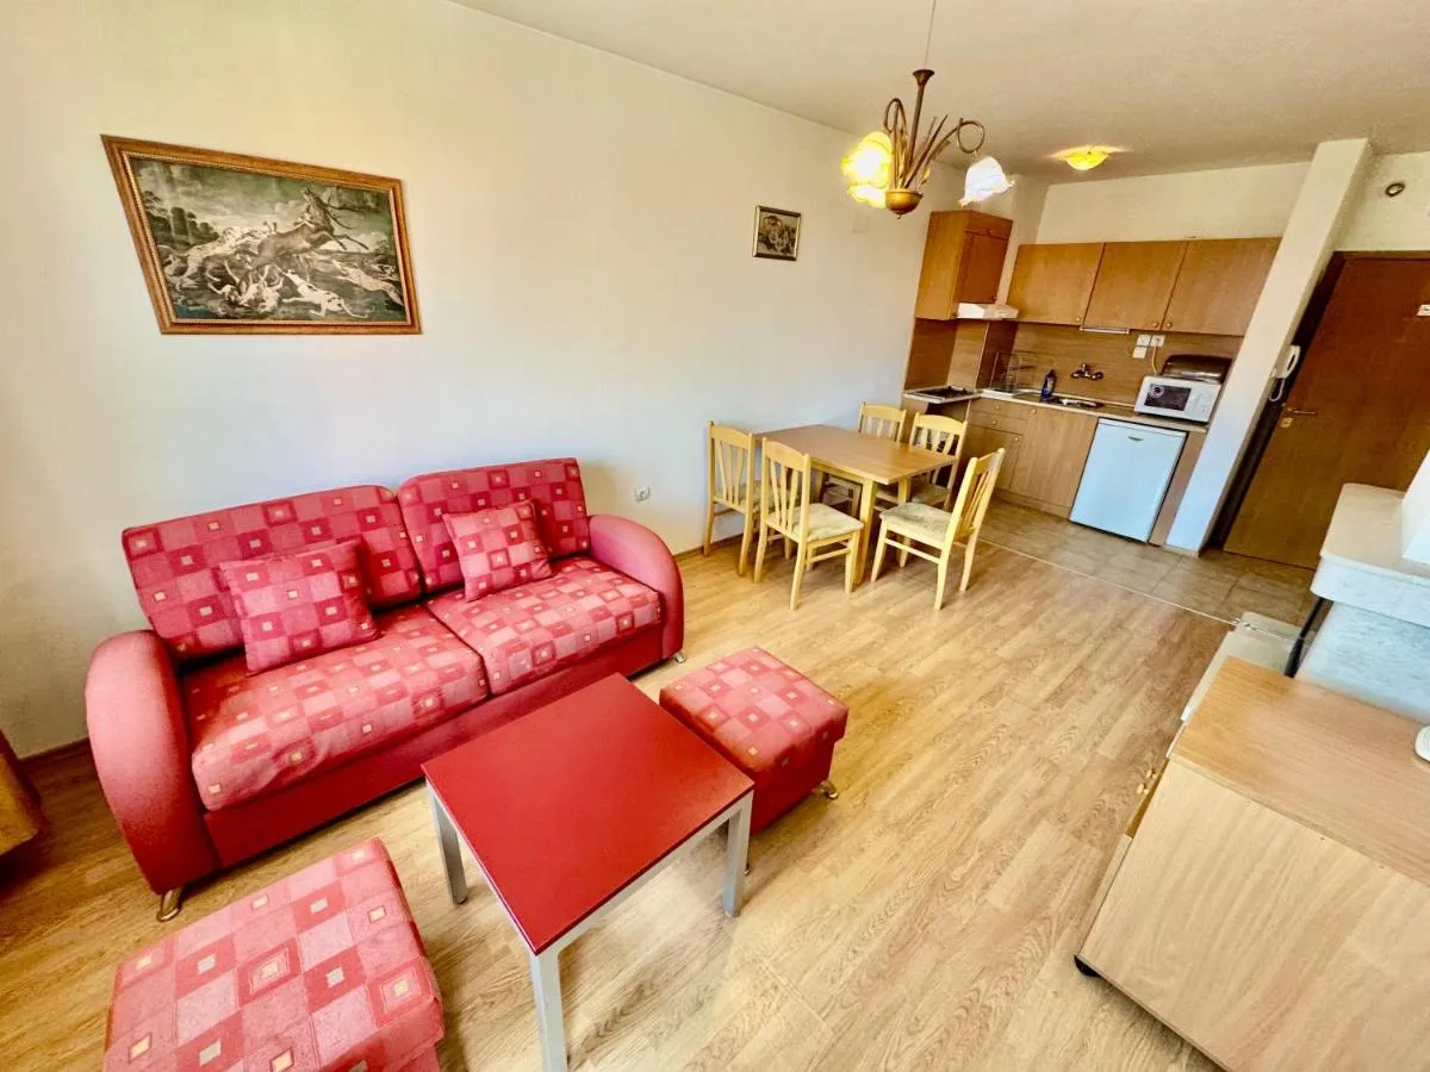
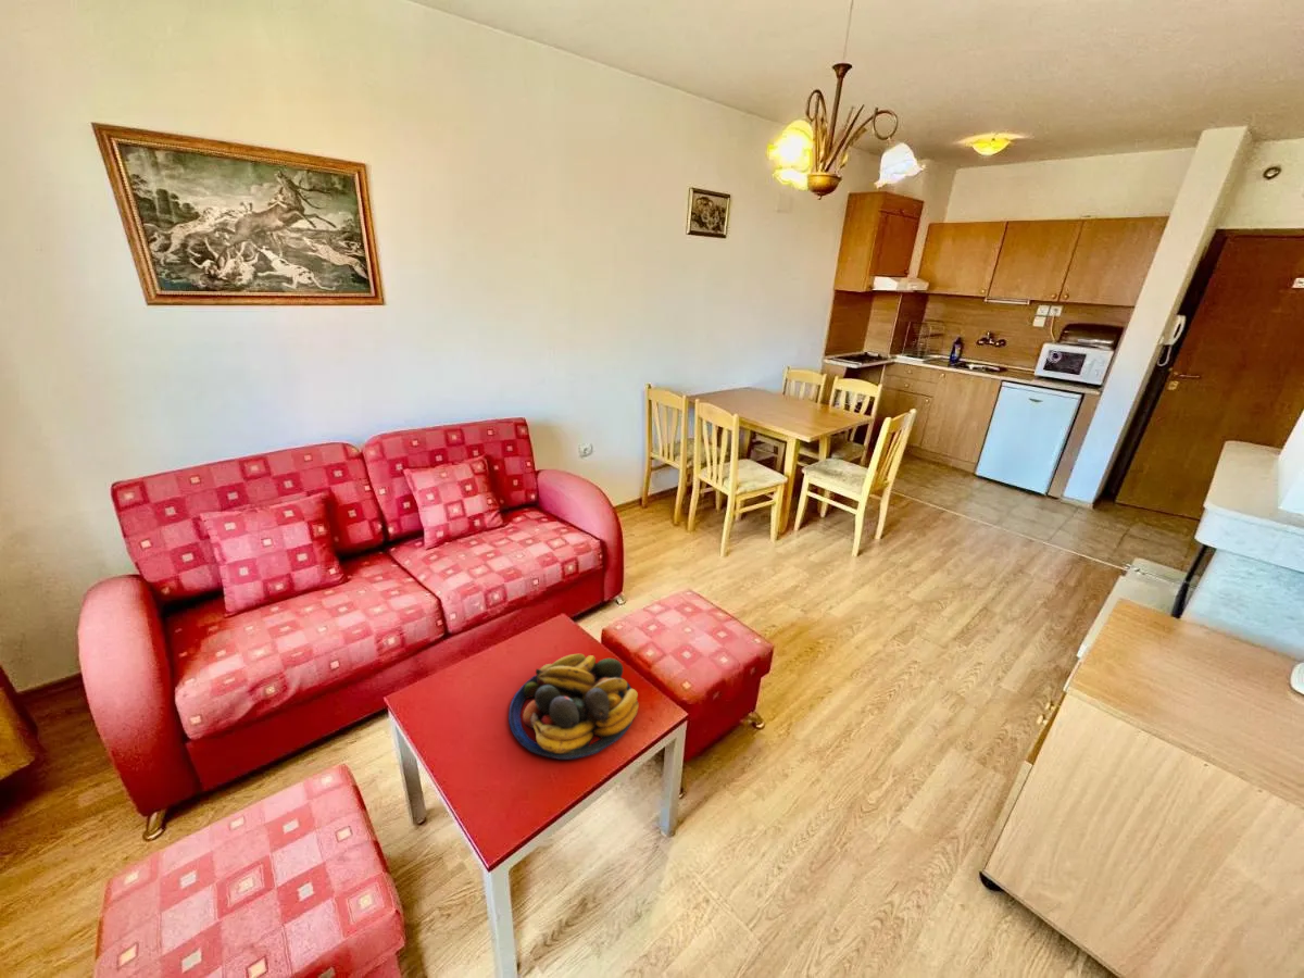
+ fruit bowl (573, 689)
